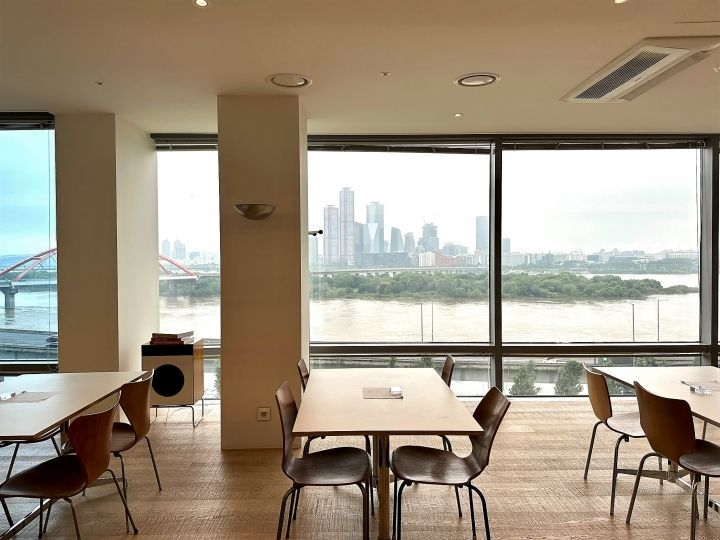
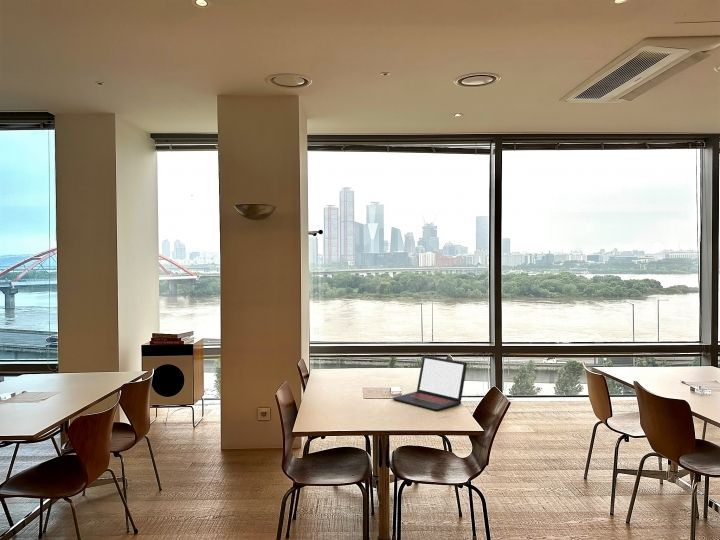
+ laptop (429, 381)
